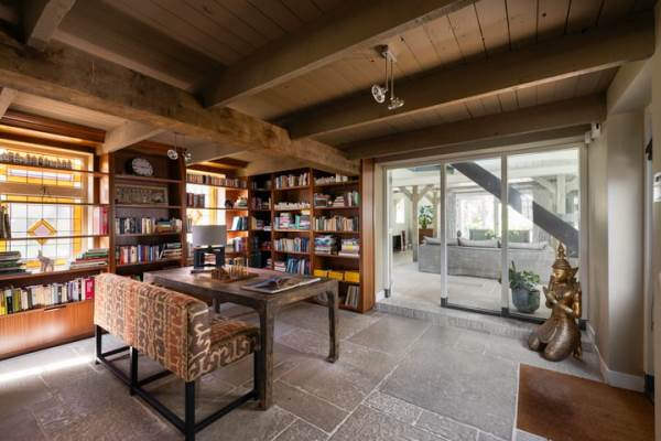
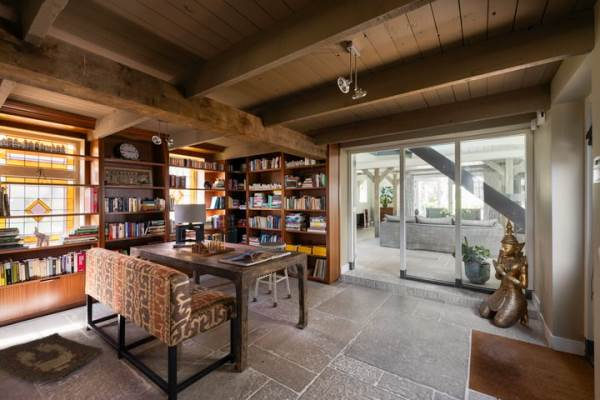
+ stool (273, 273)
+ rug (47, 354)
